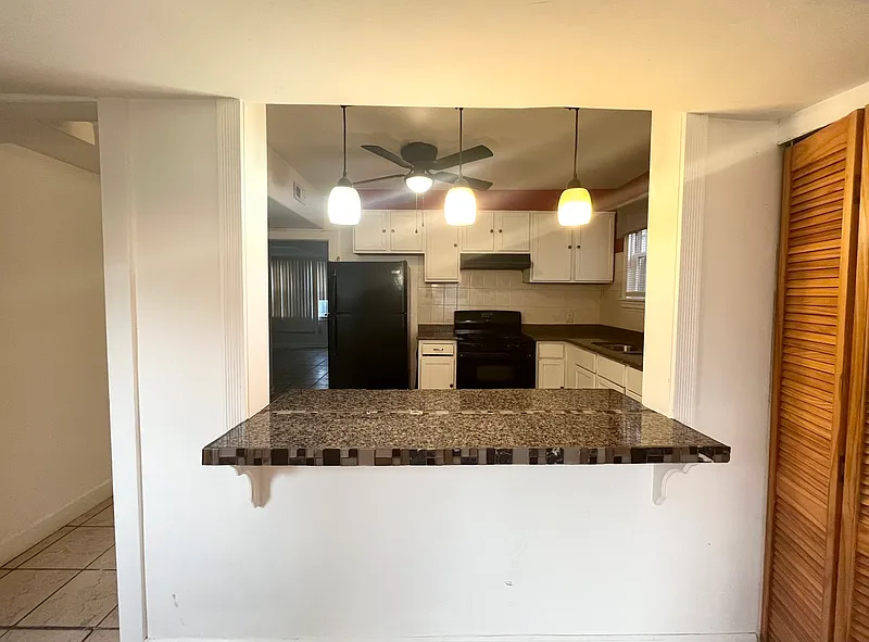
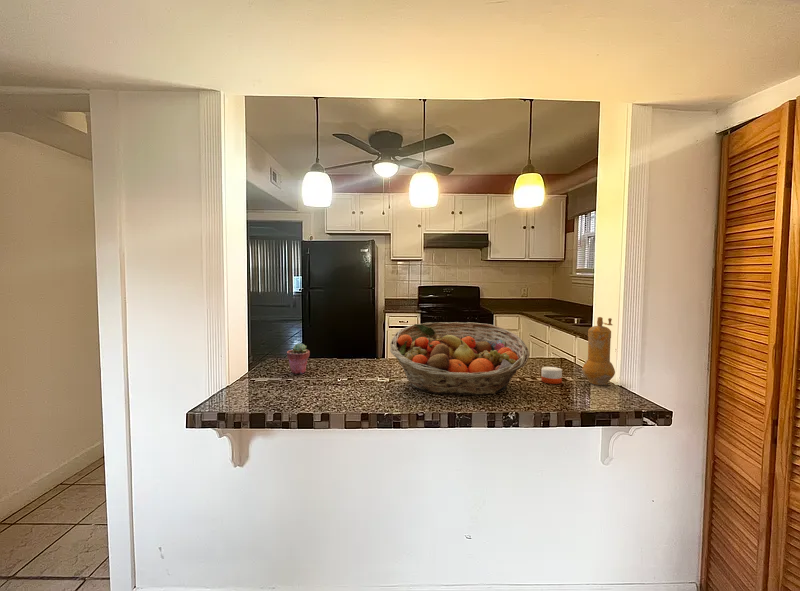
+ potted succulent (298, 357)
+ pepper mill (600, 350)
+ fruit basket (457, 355)
+ candle (551, 368)
